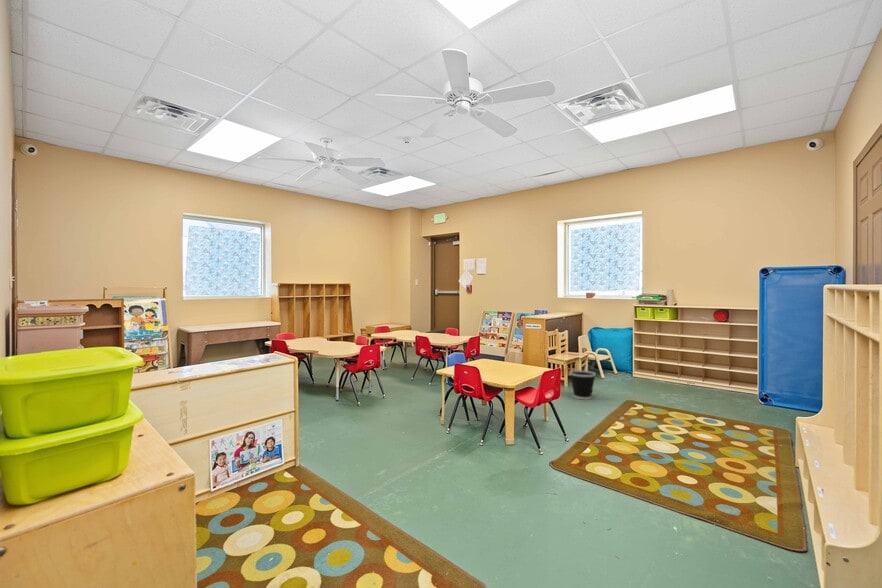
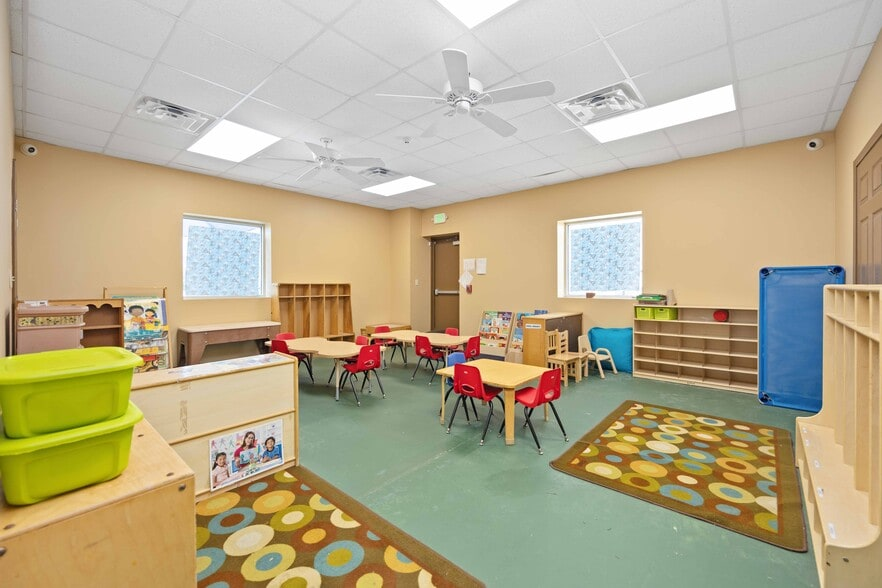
- wastebasket (582, 385)
